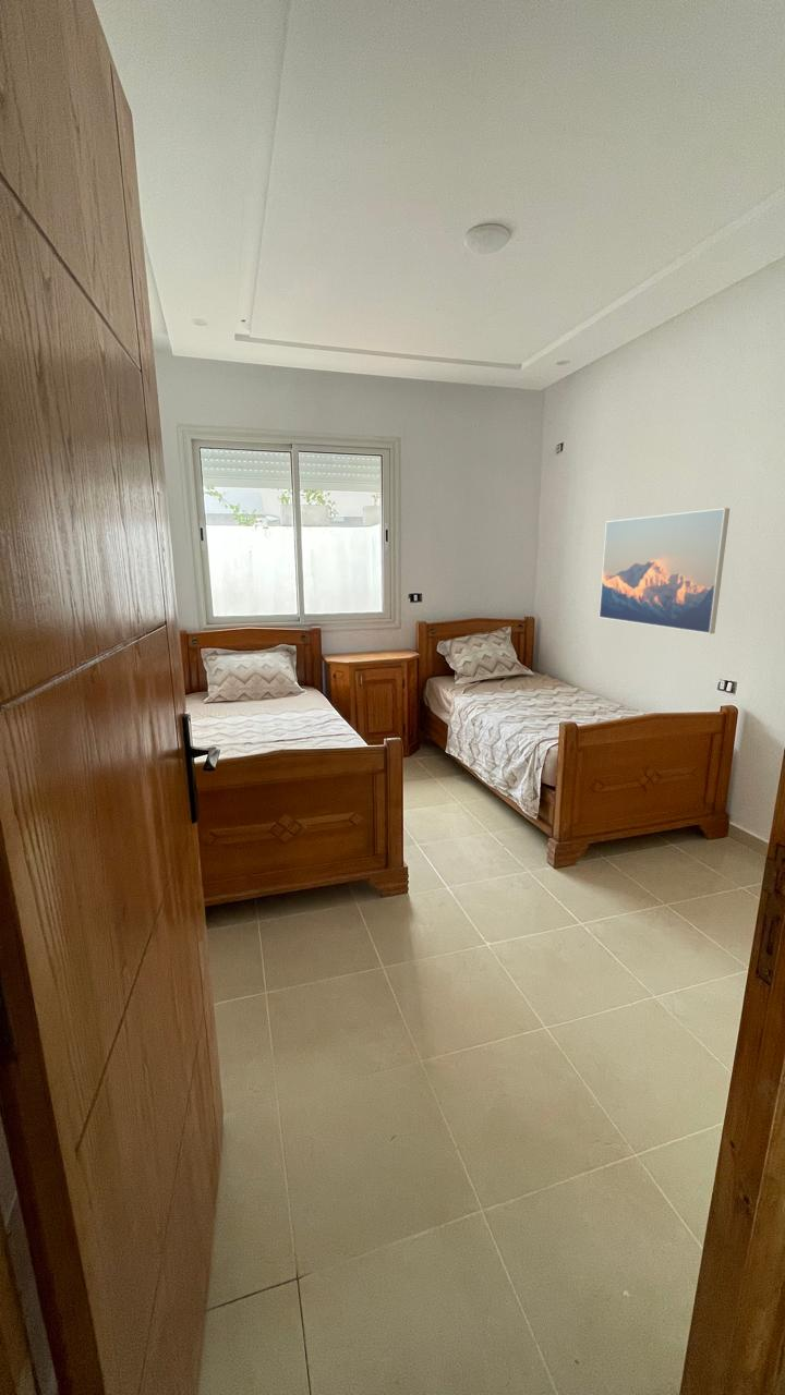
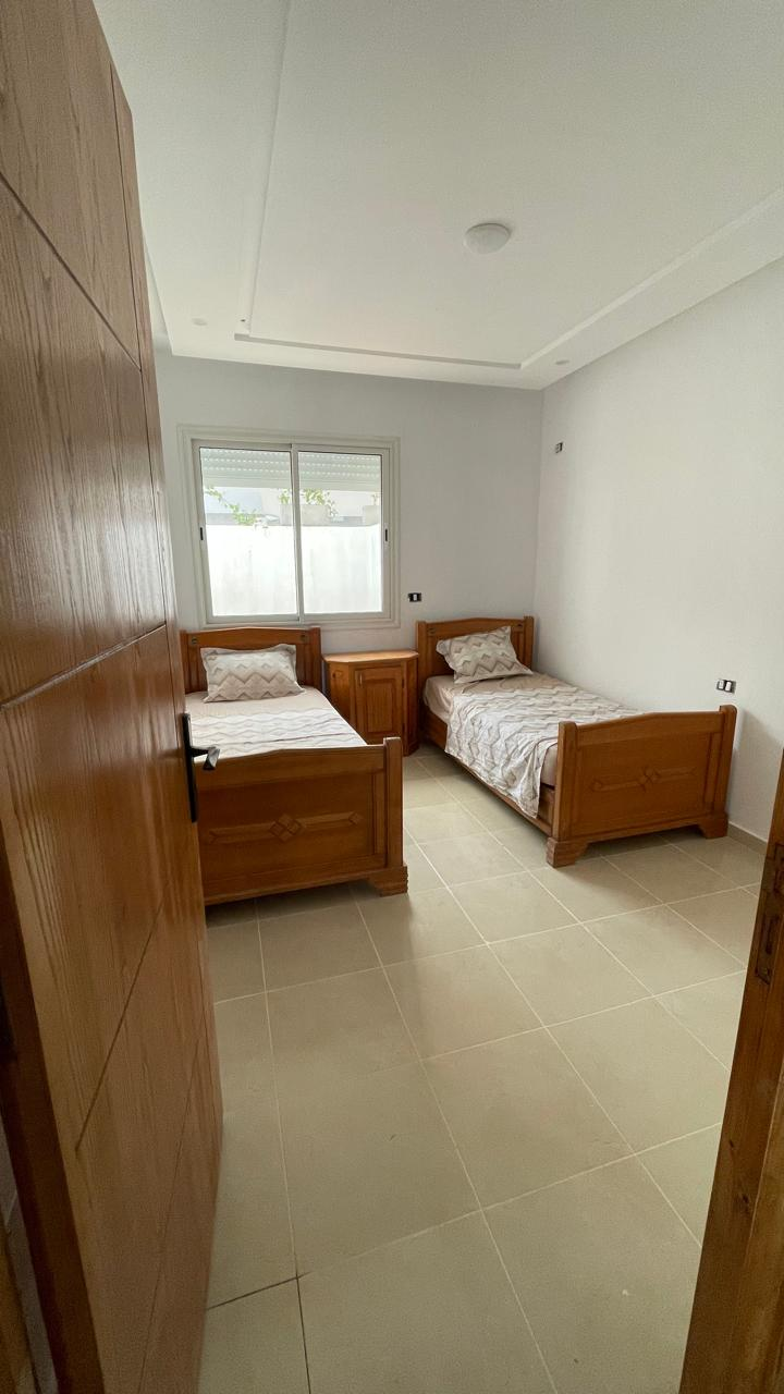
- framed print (654, 571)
